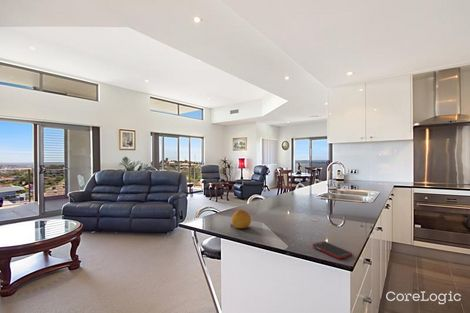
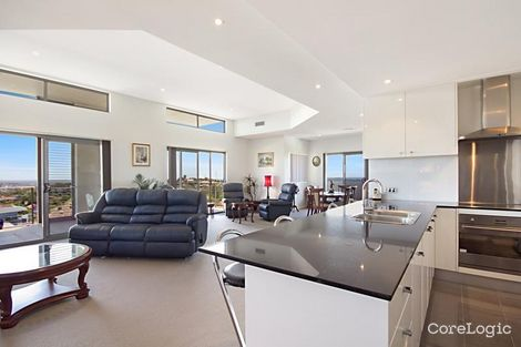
- fruit (241, 218)
- cell phone (331, 249)
